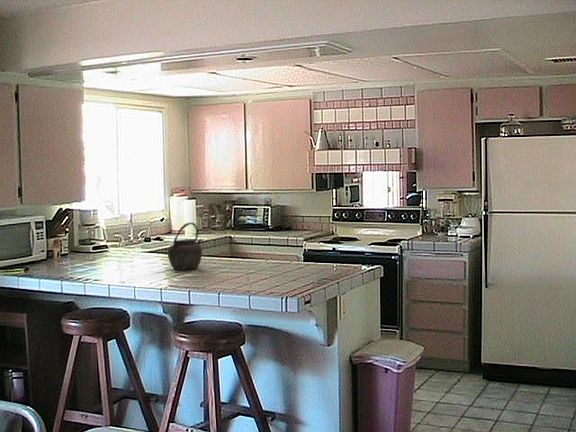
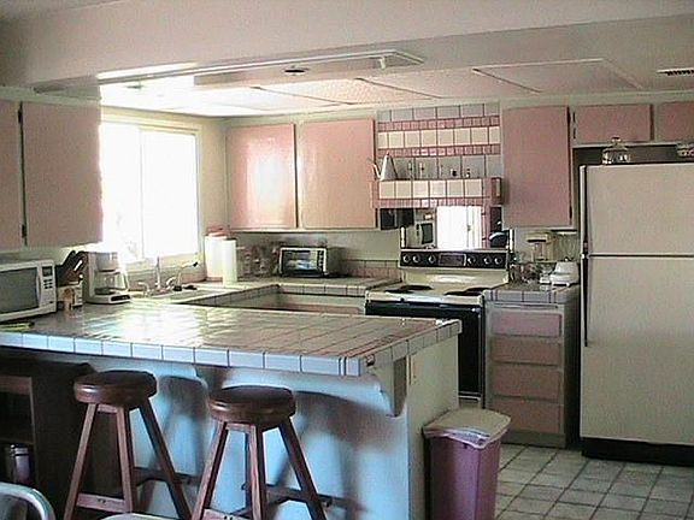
- kettle (188, 245)
